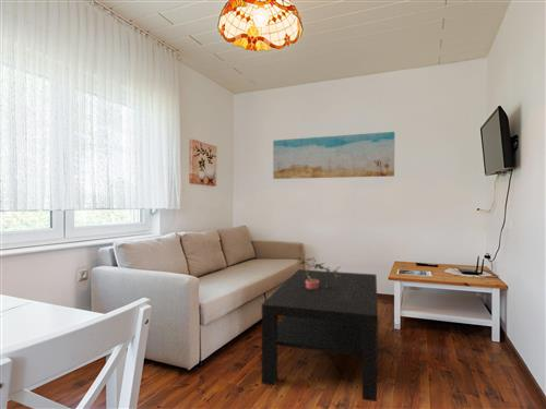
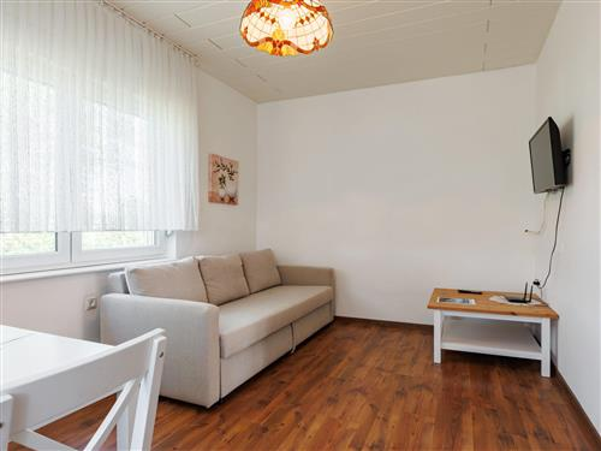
- potted plant (316, 268)
- wall art (329, 157)
- coffee table (328, 320)
